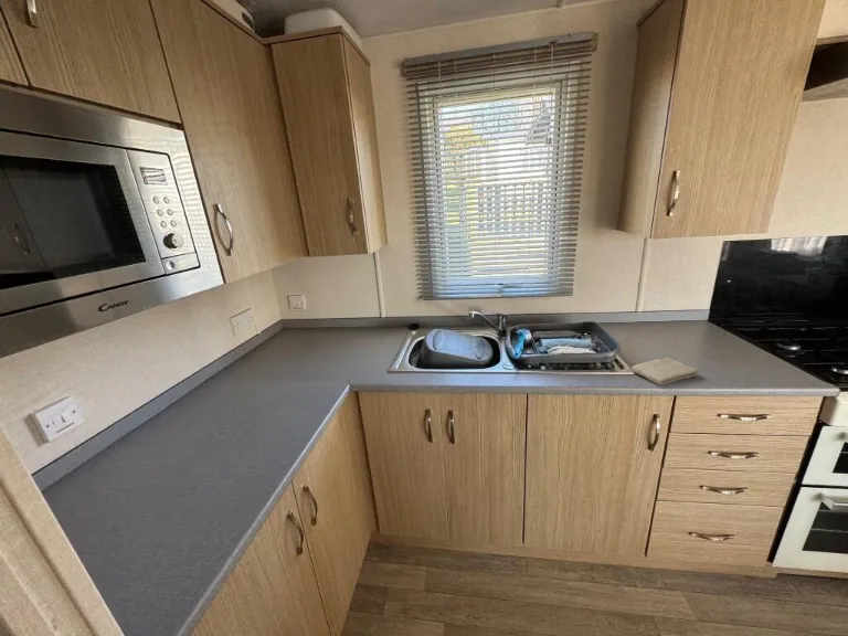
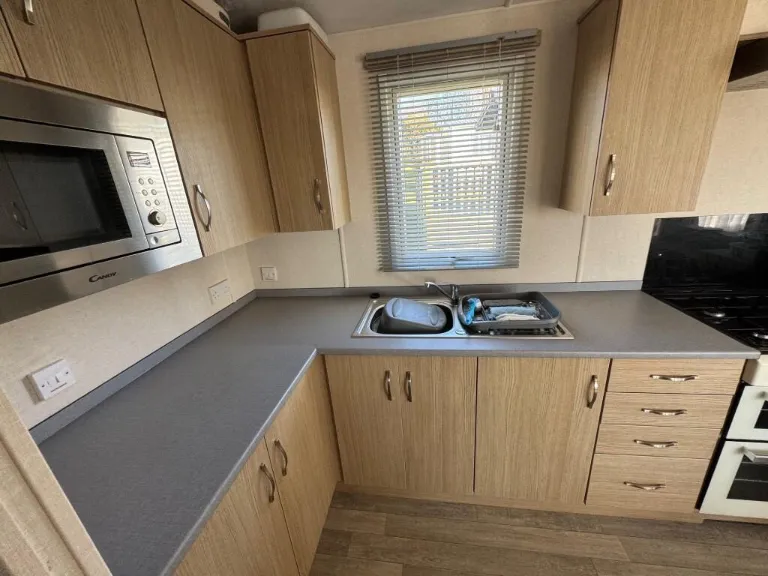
- washcloth (665, 370)
